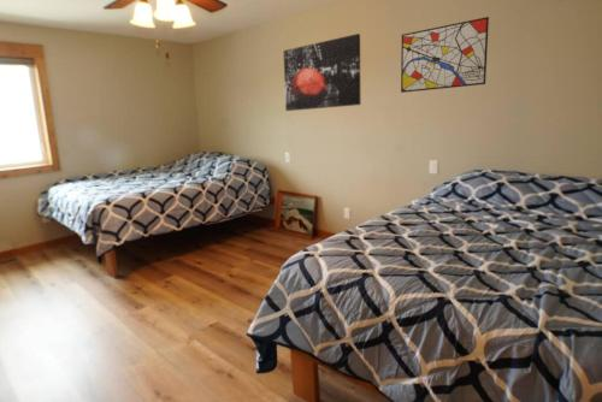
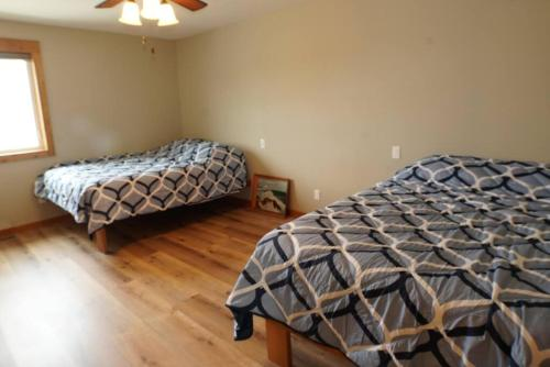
- wall art (441, 58)
- wall art (319, 76)
